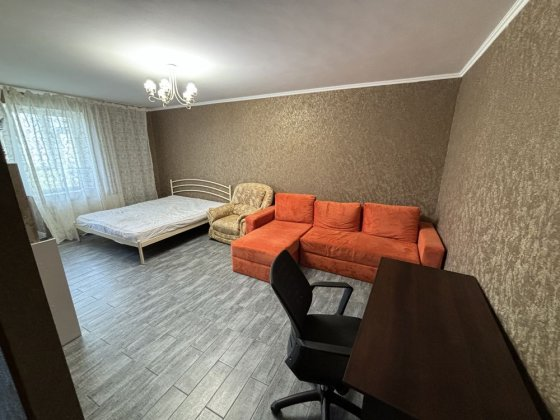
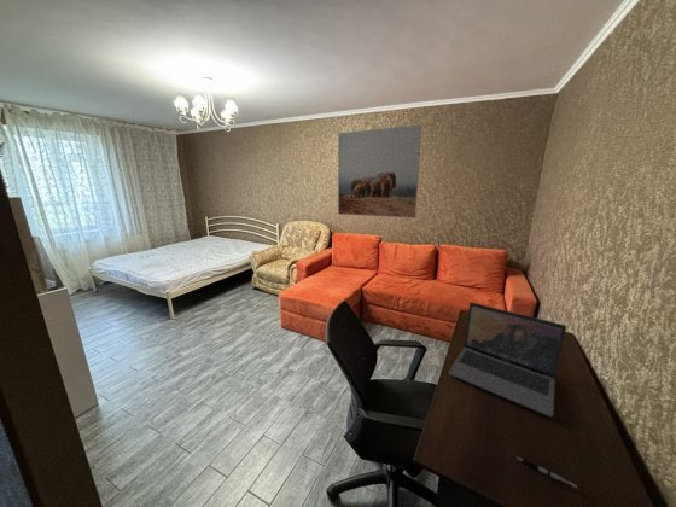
+ laptop (505, 350)
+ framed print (375, 174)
+ pen (543, 471)
